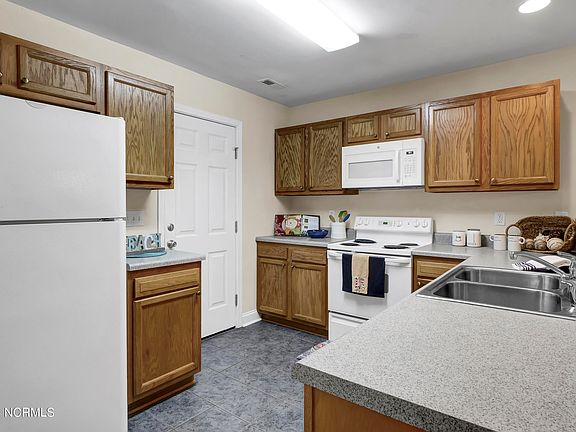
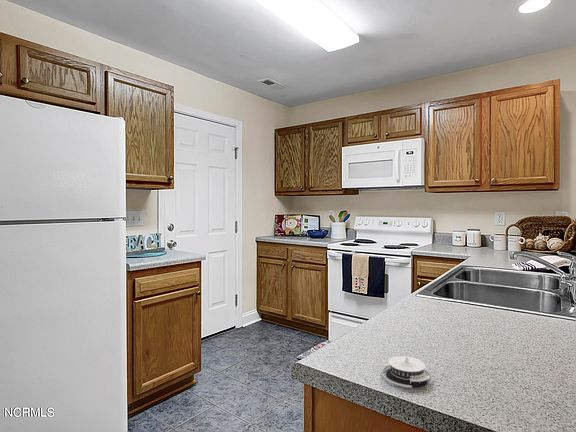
+ architectural model (406, 365)
